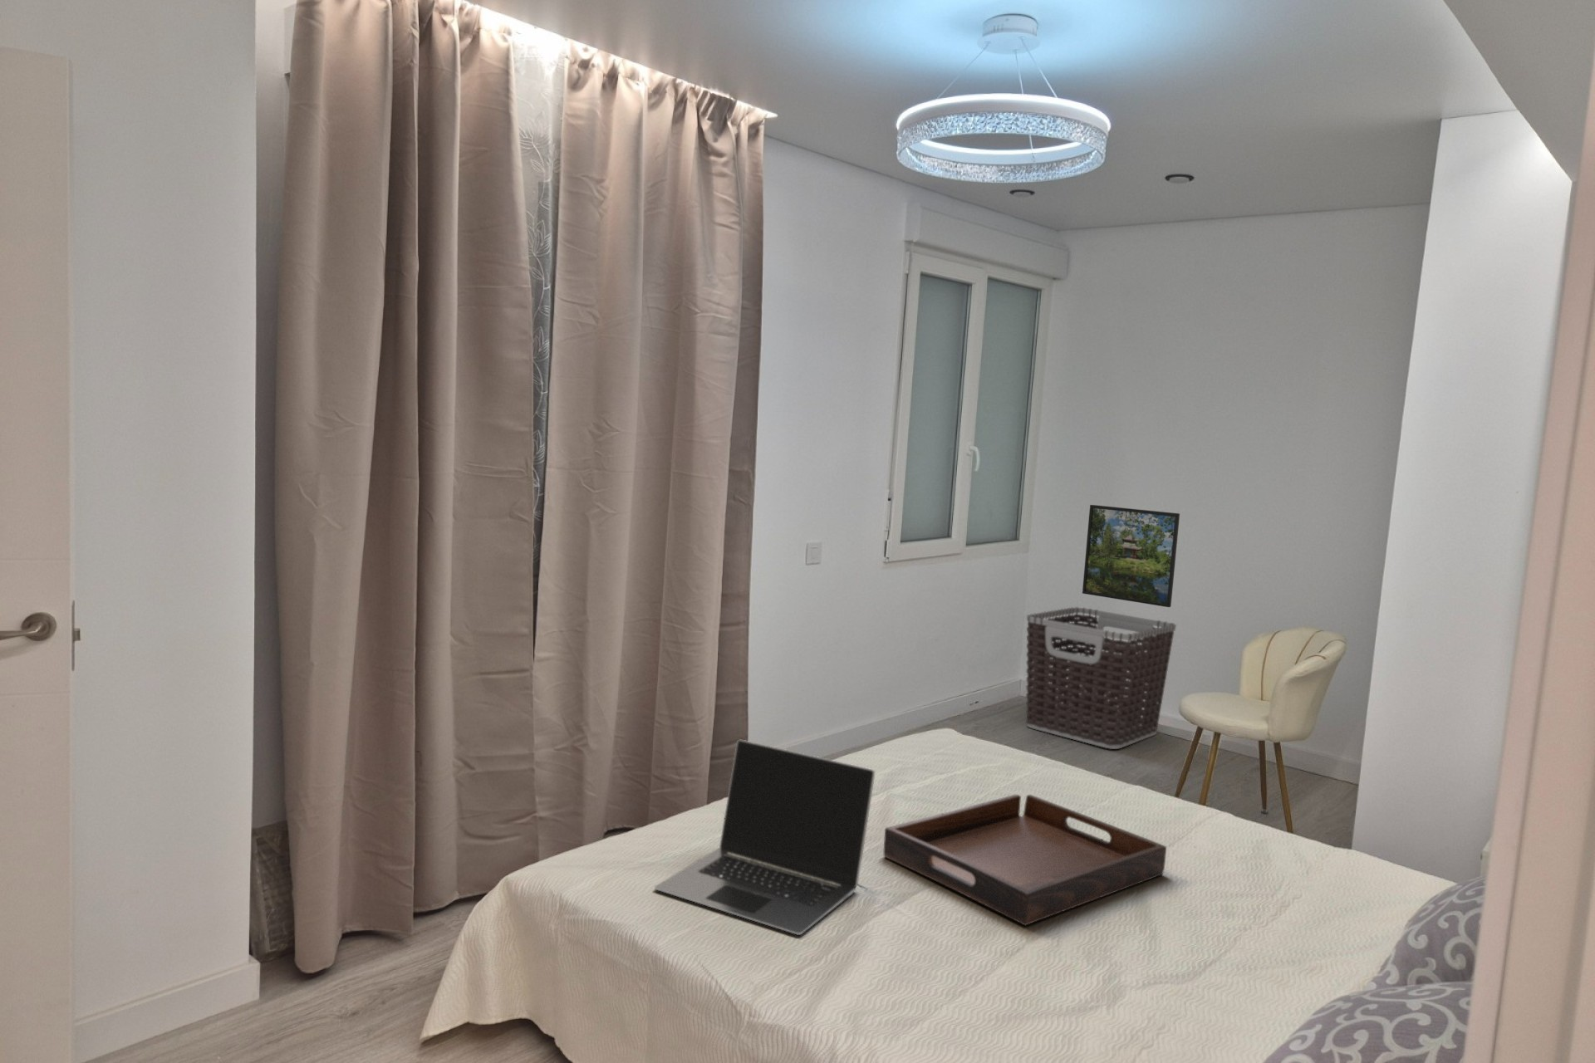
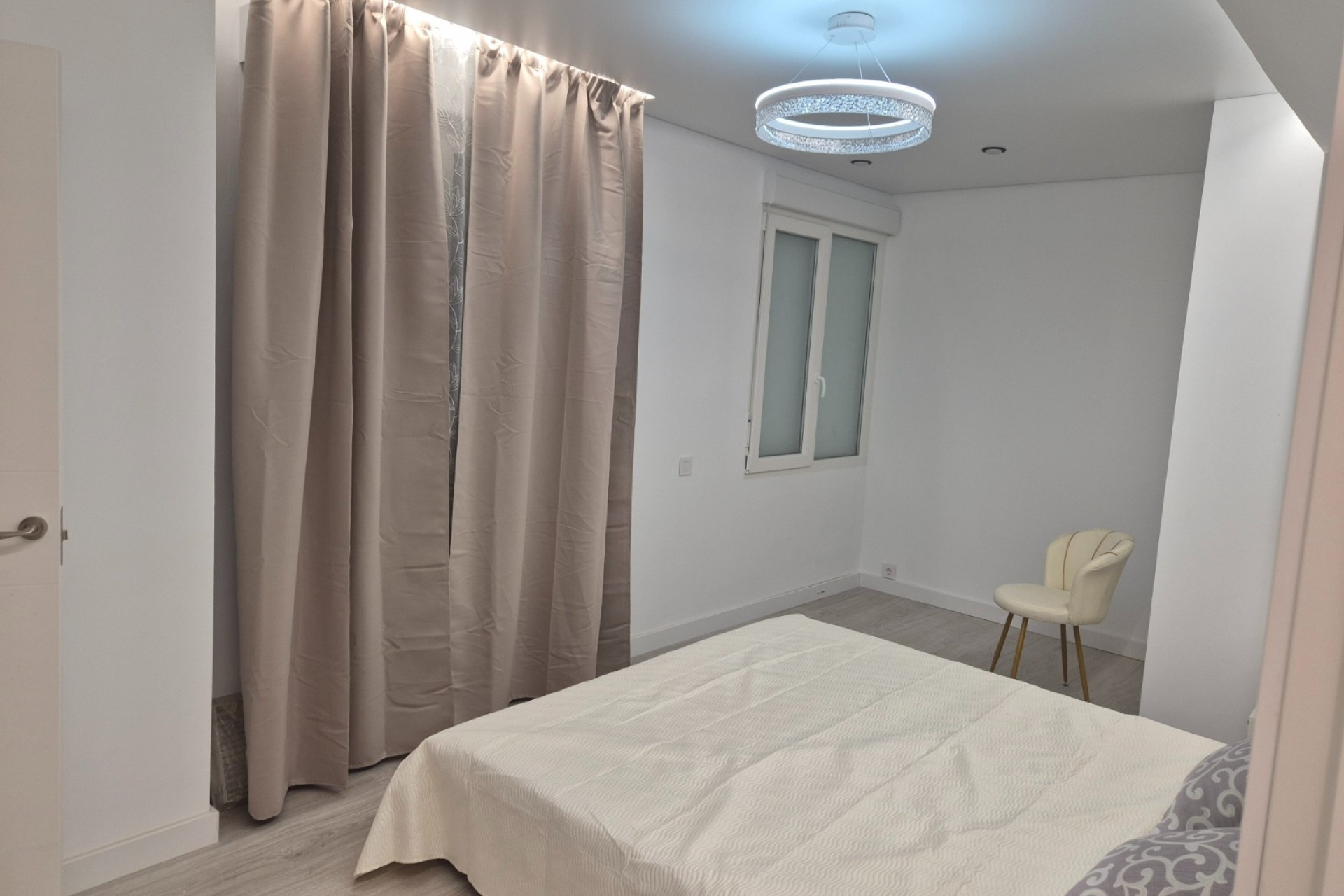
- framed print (1129, 555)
- laptop (765, 829)
- serving tray (1024, 851)
- clothes hamper (1095, 674)
